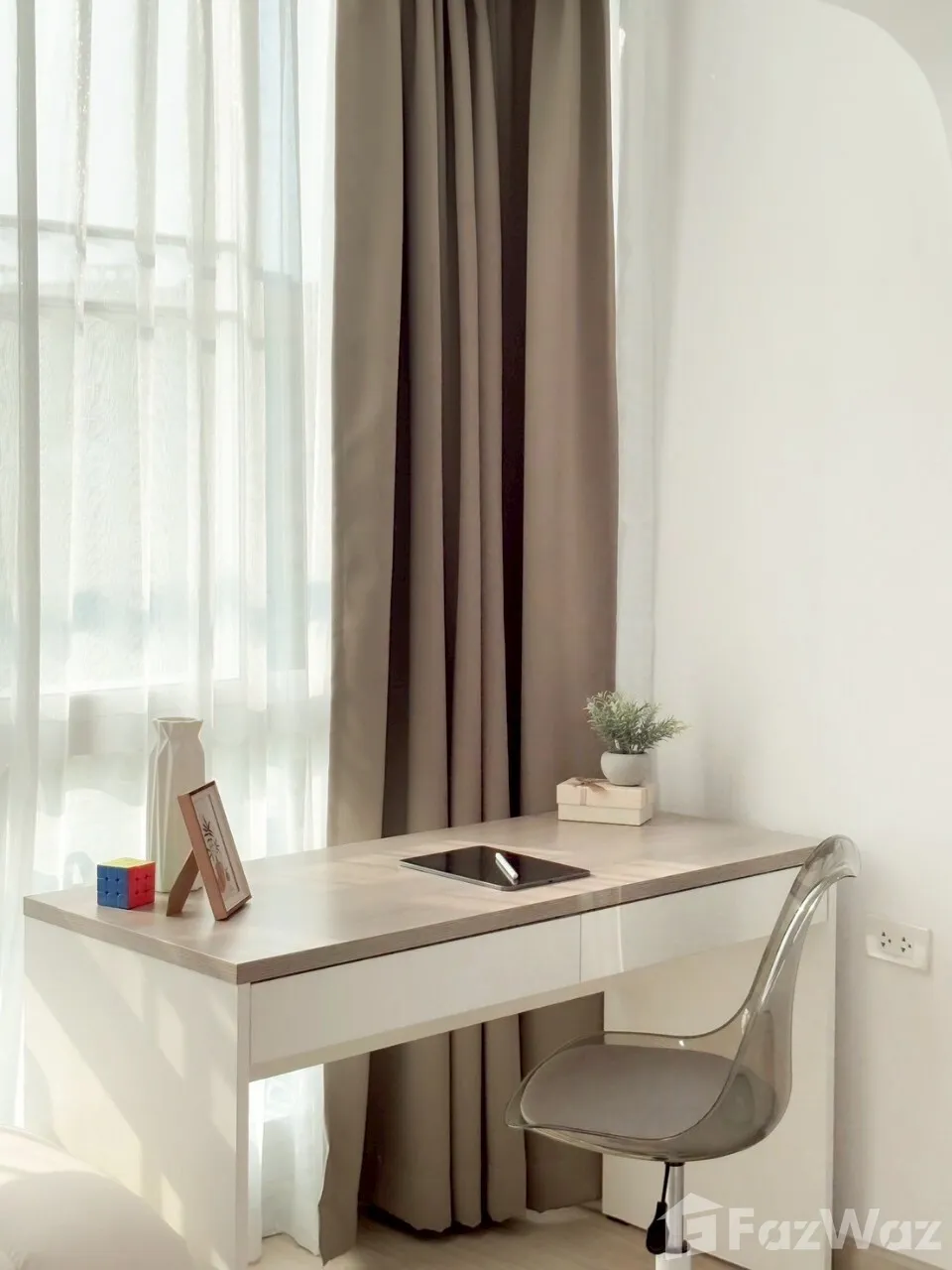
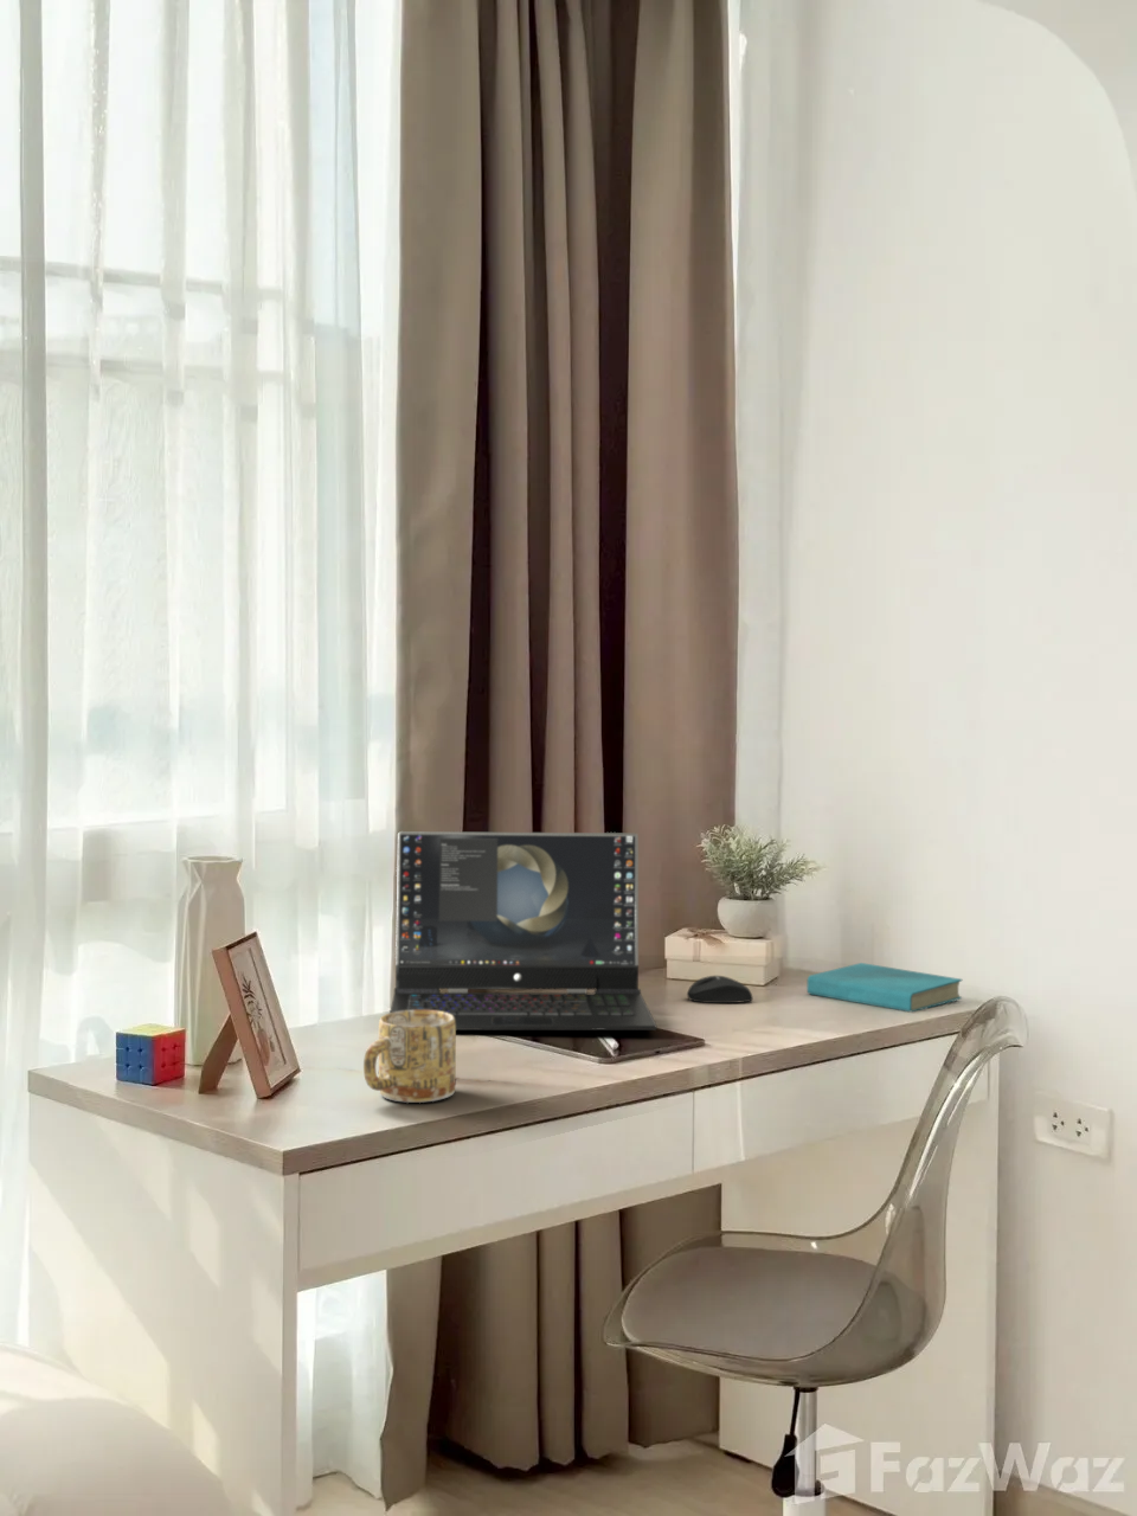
+ book (884, 986)
+ laptop (520, 930)
+ mug (406, 1058)
+ mouse (720, 987)
